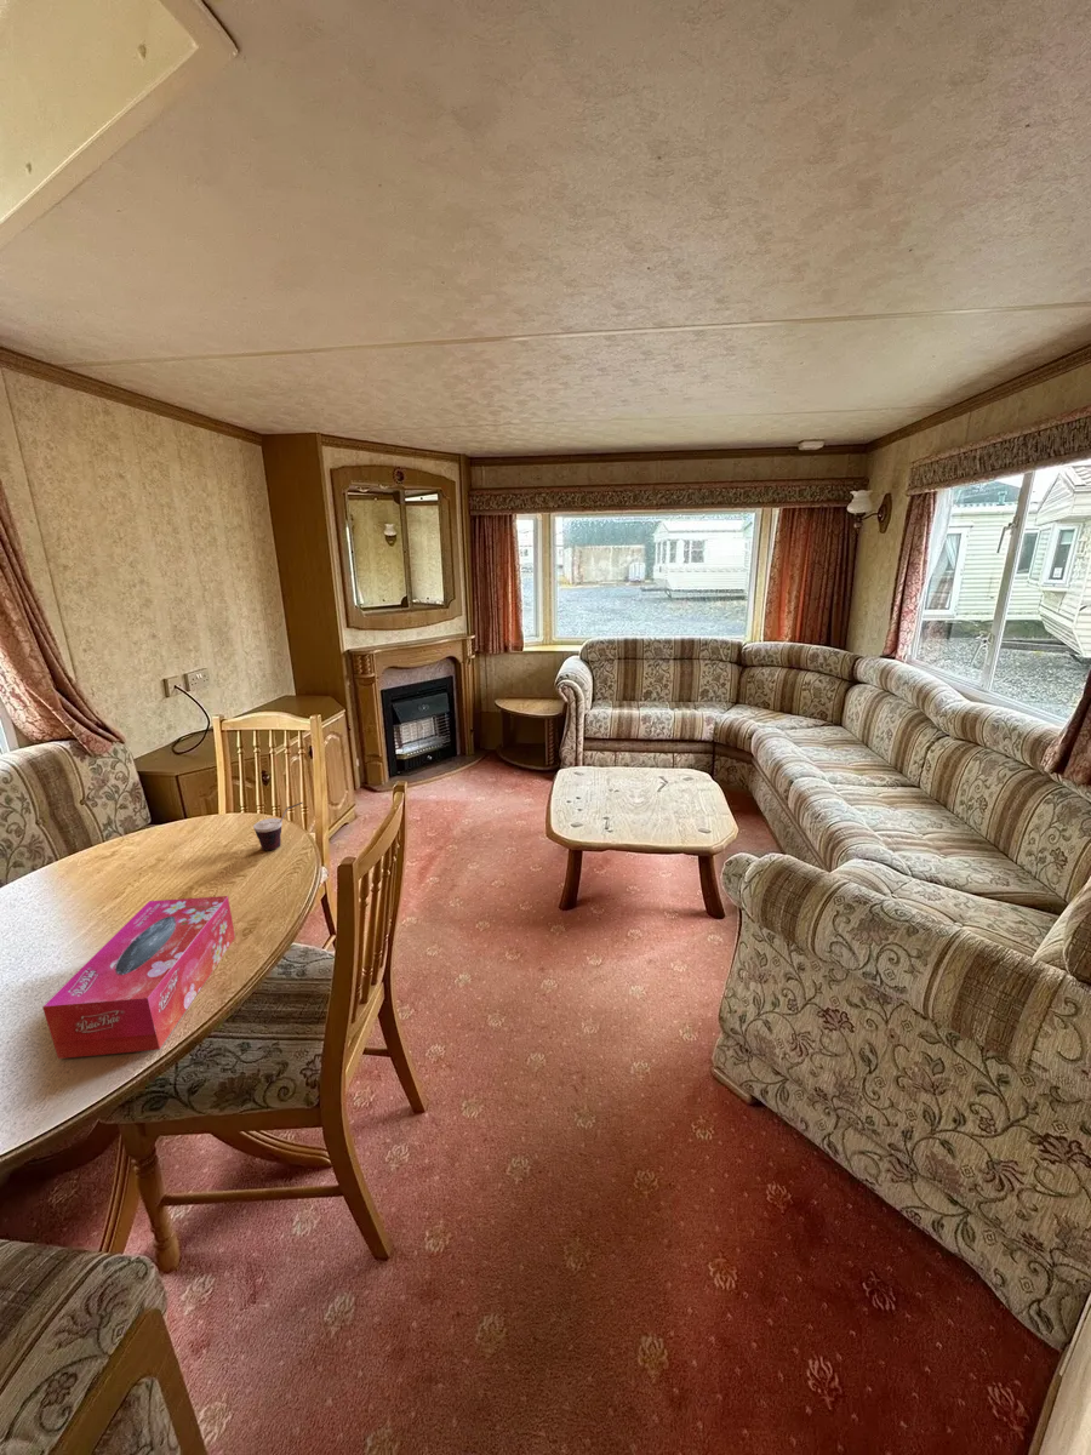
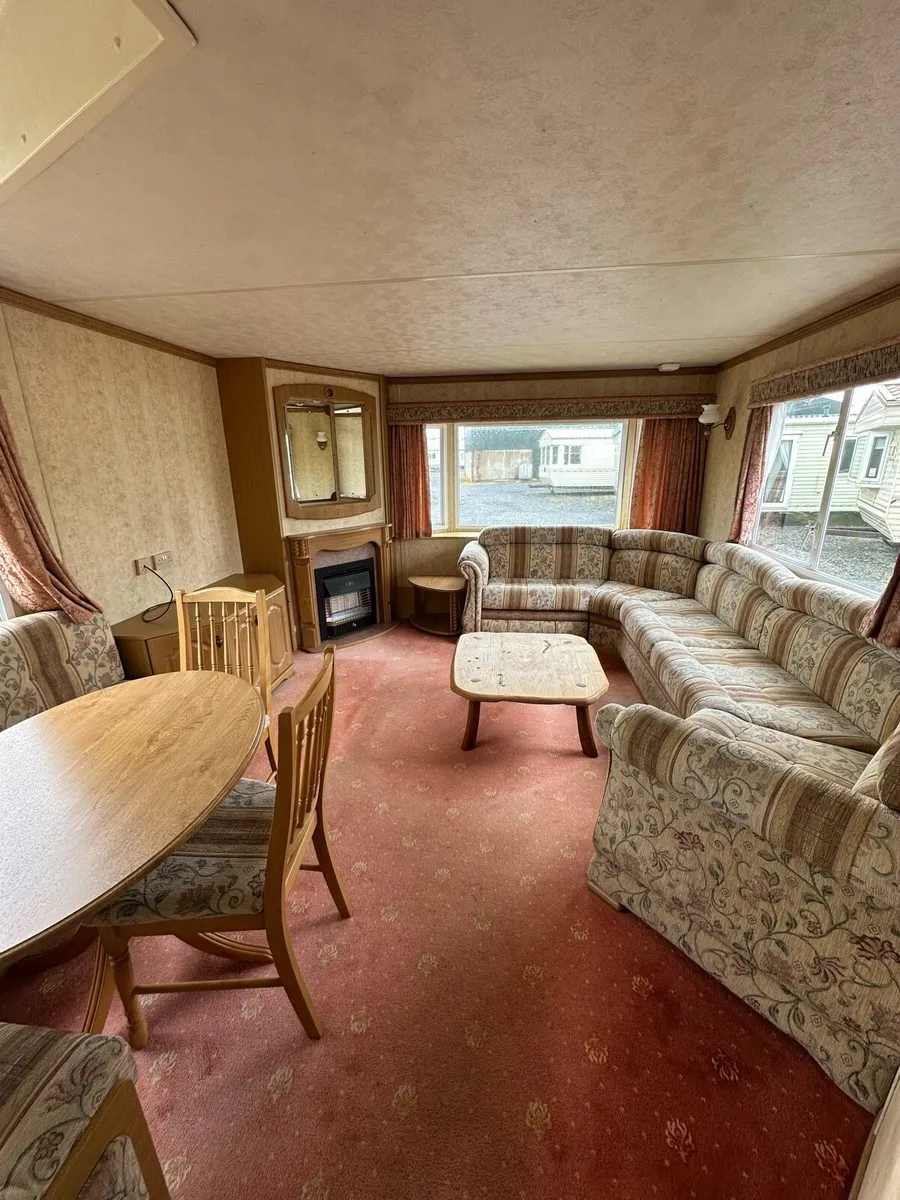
- tissue box (154, 966)
- cup (280, 824)
